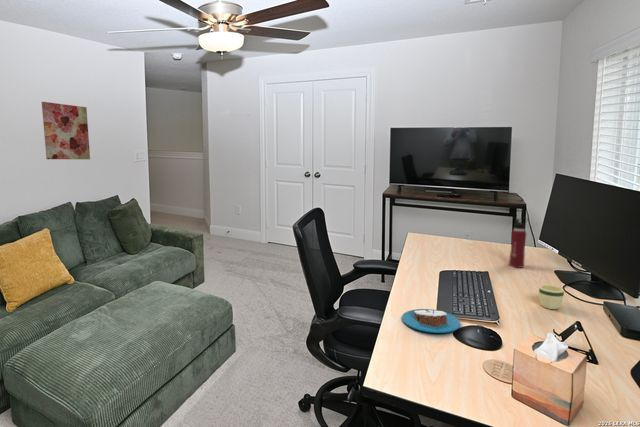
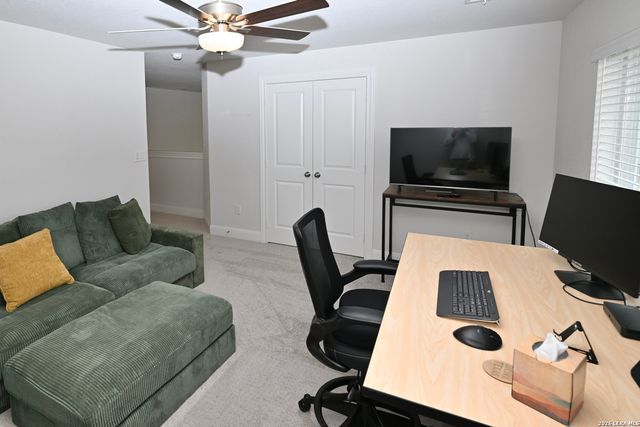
- water bottle (518, 241)
- mug (550, 295)
- wall art (67, 132)
- candle (430, 311)
